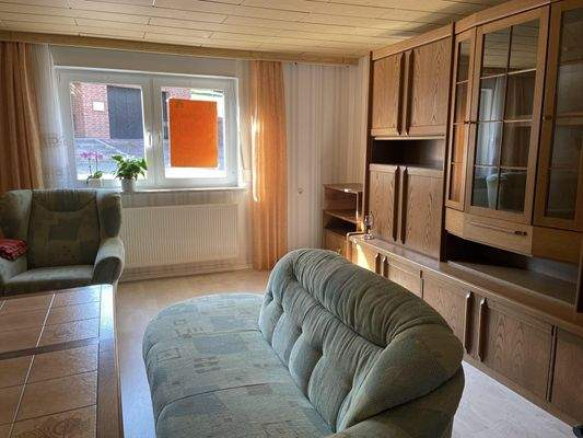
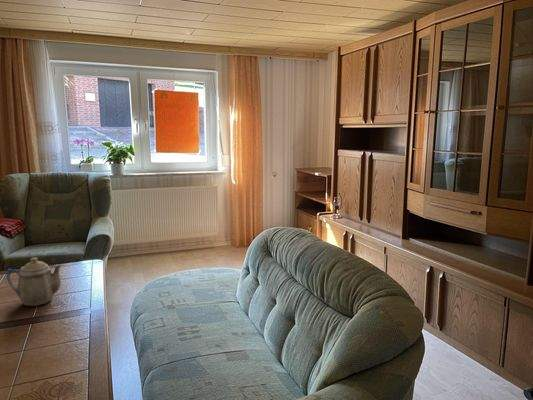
+ teapot (35, 279)
